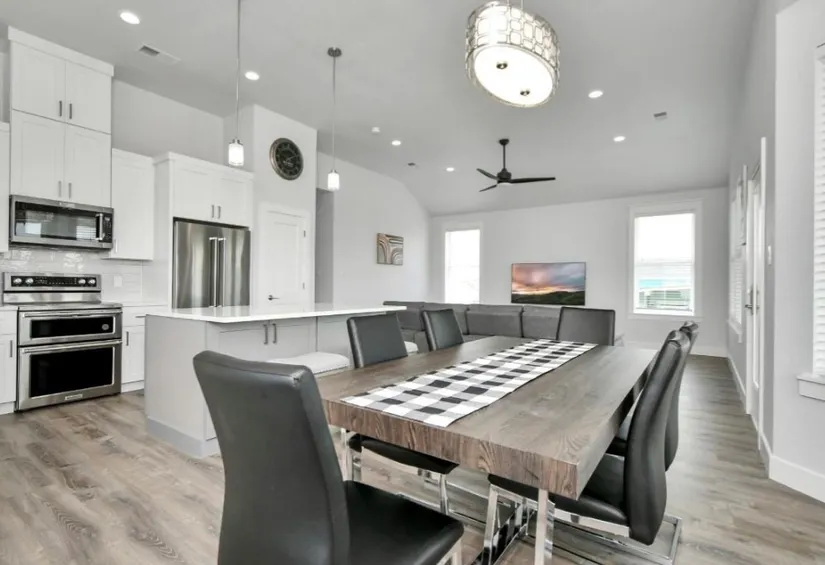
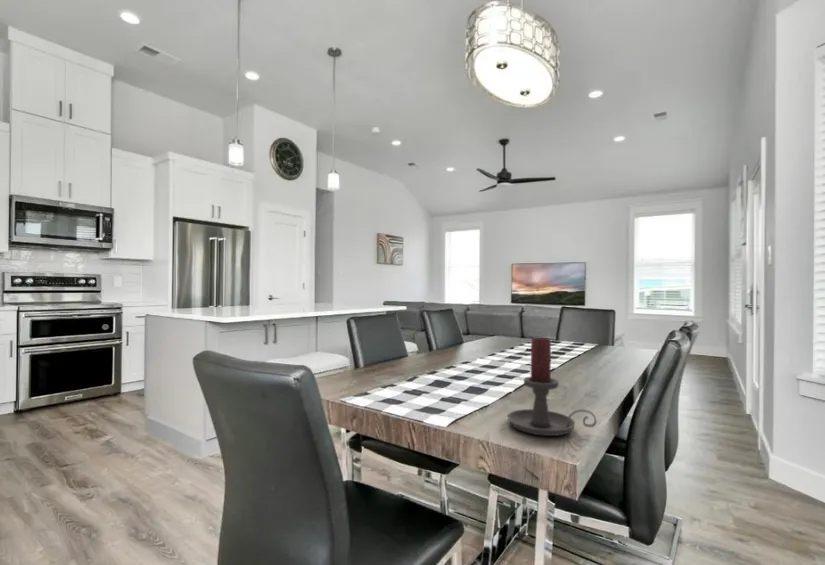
+ candle holder (550, 382)
